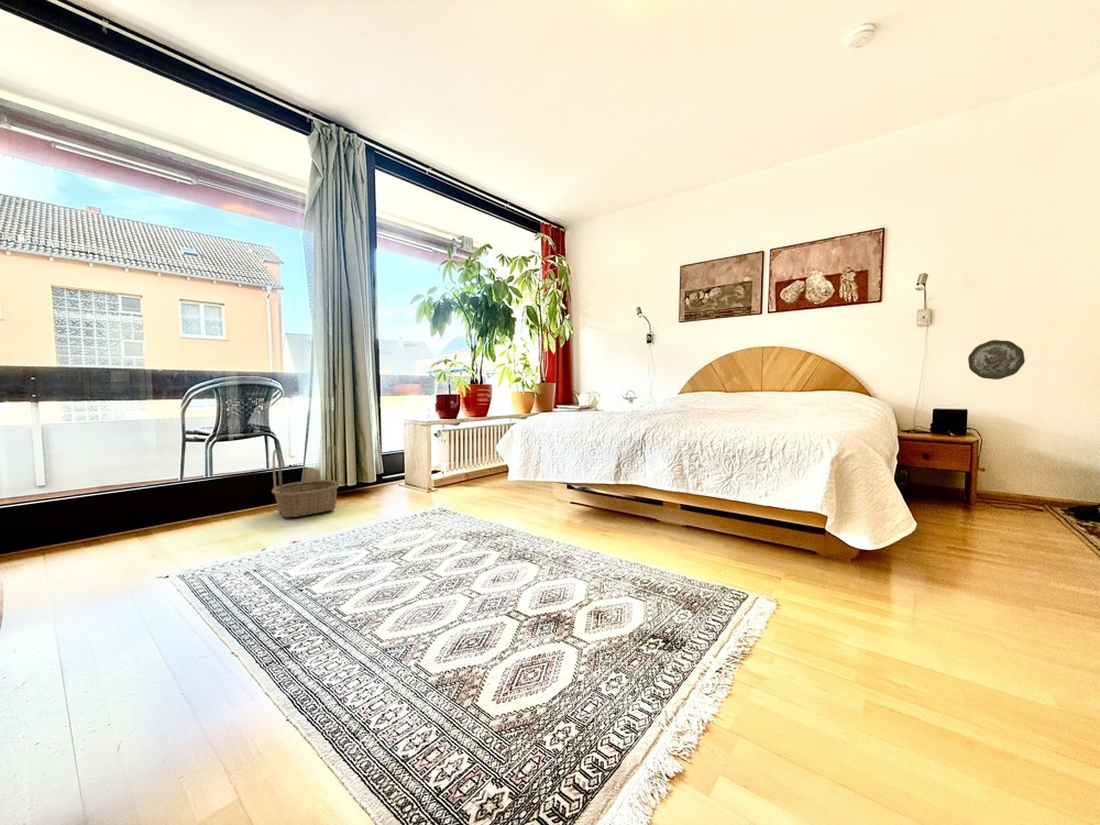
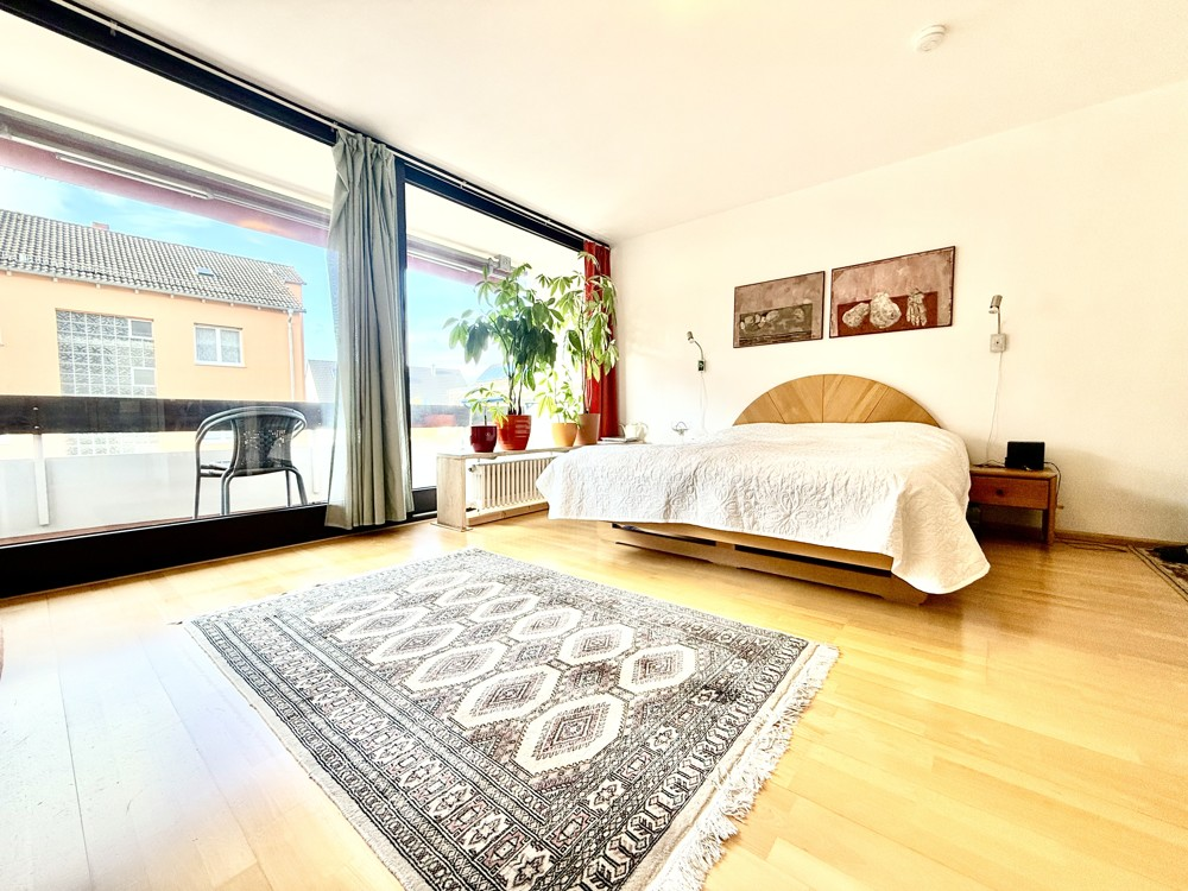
- basket (306, 481)
- decorative plate (994, 360)
